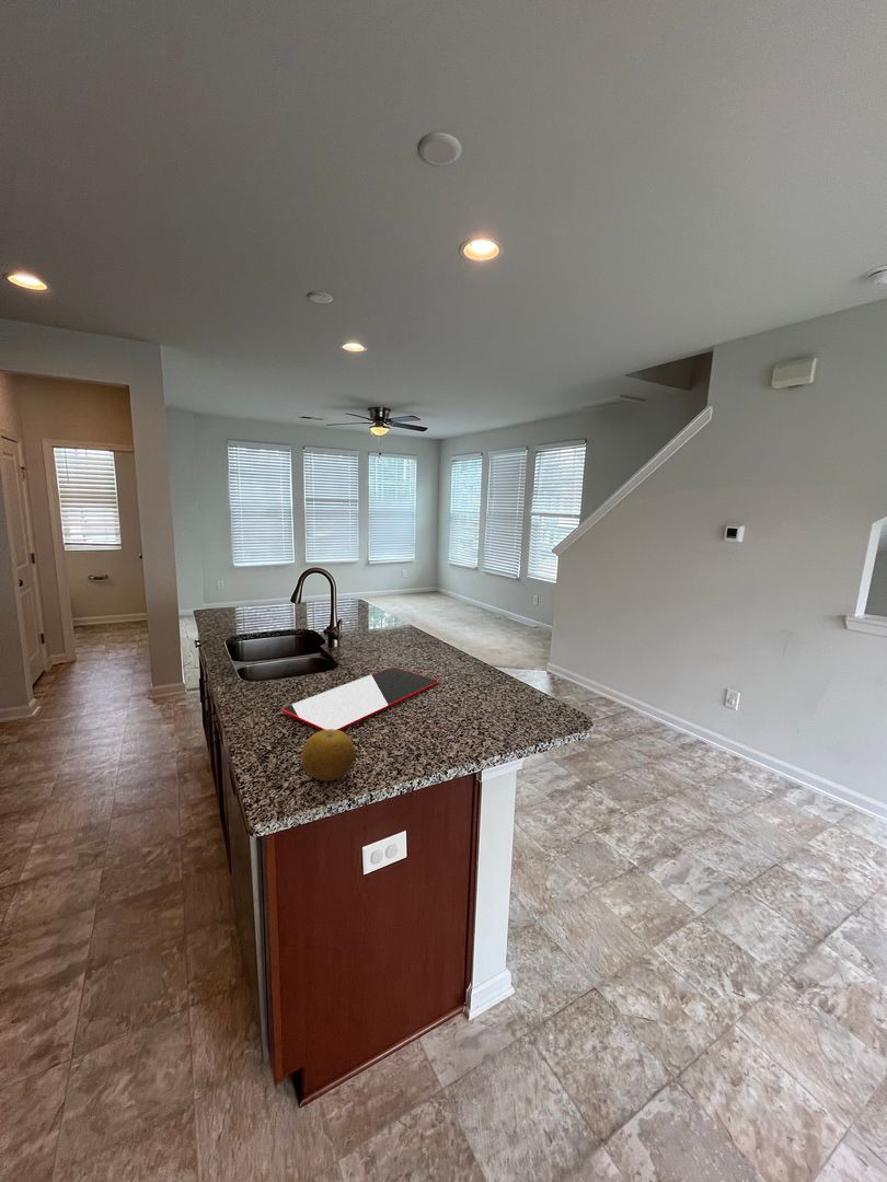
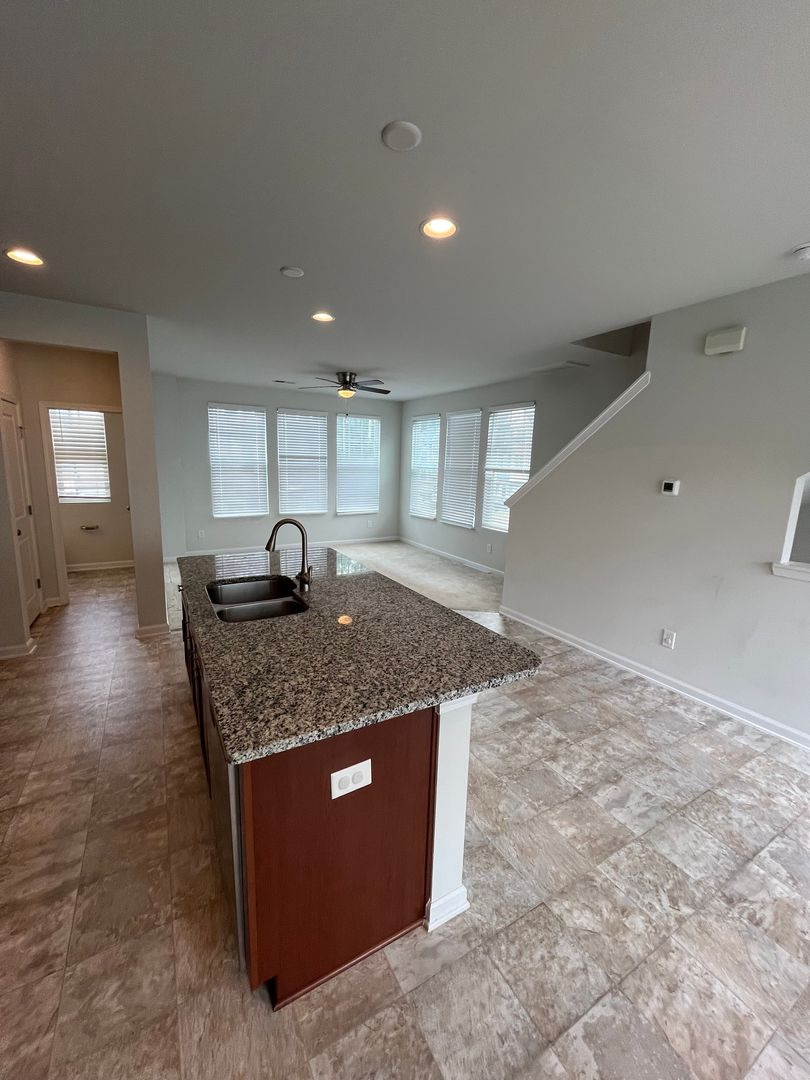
- fruit (329, 754)
- cutting board (367, 695)
